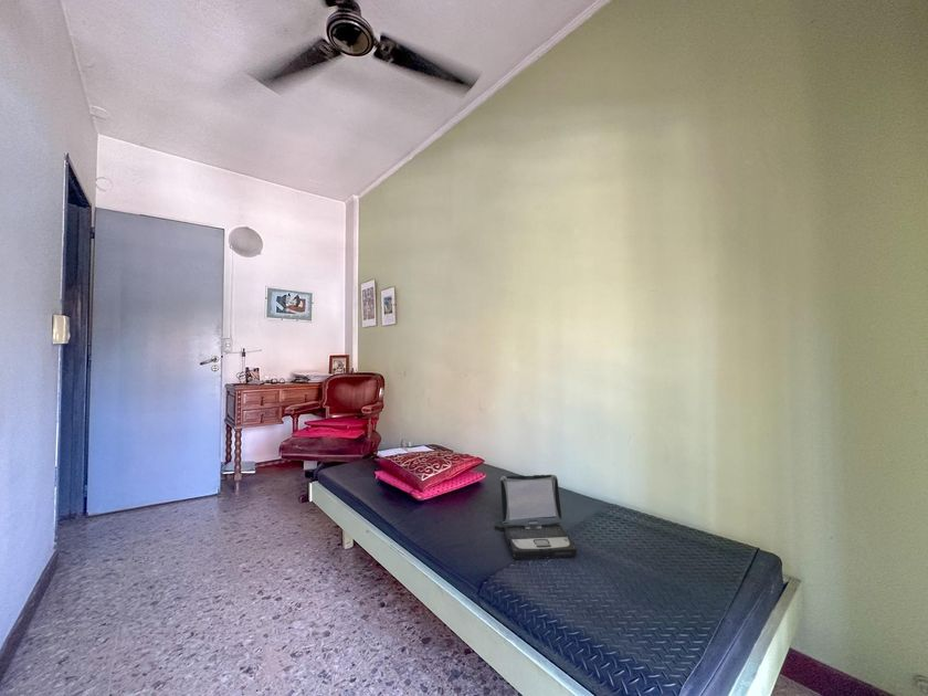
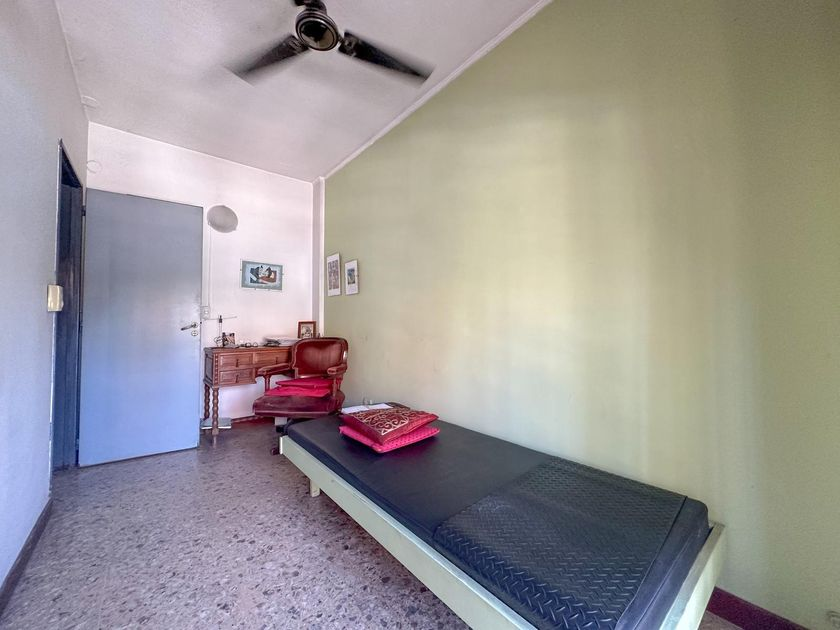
- laptop (535, 512)
